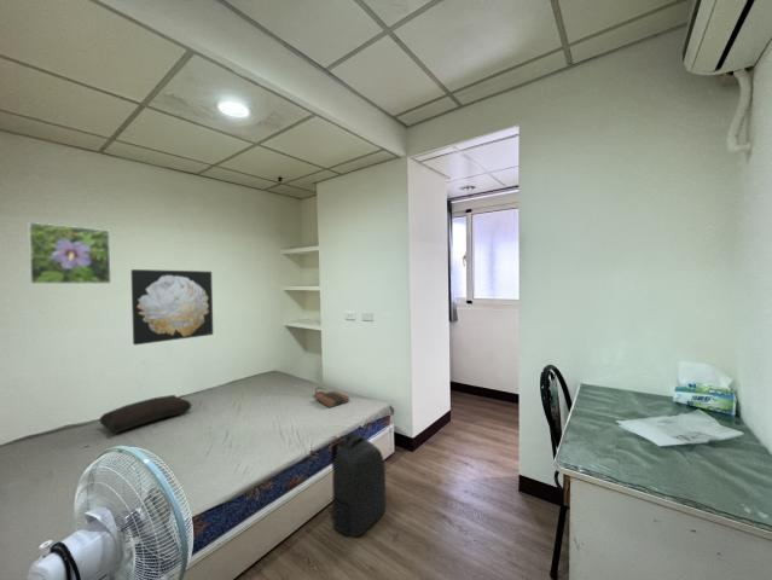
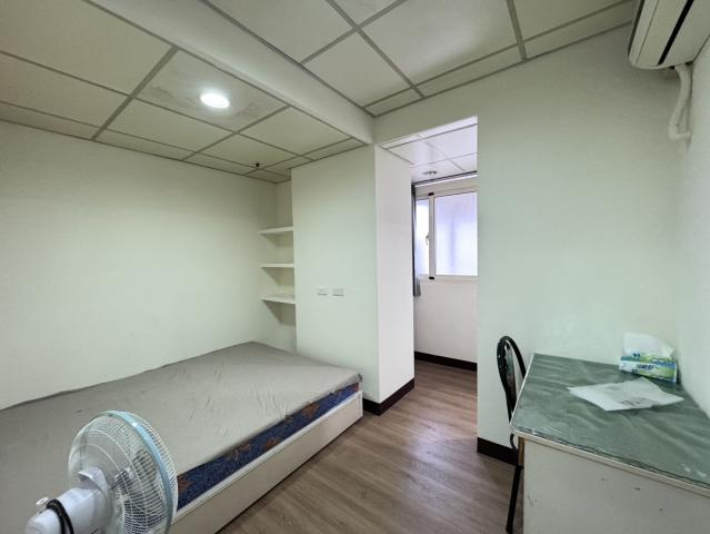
- wall art (175, 304)
- cushion (147, 411)
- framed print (71, 255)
- tote bag (327, 395)
- backpack (353, 474)
